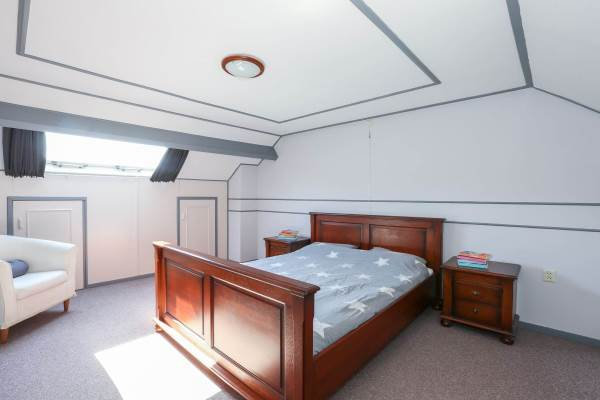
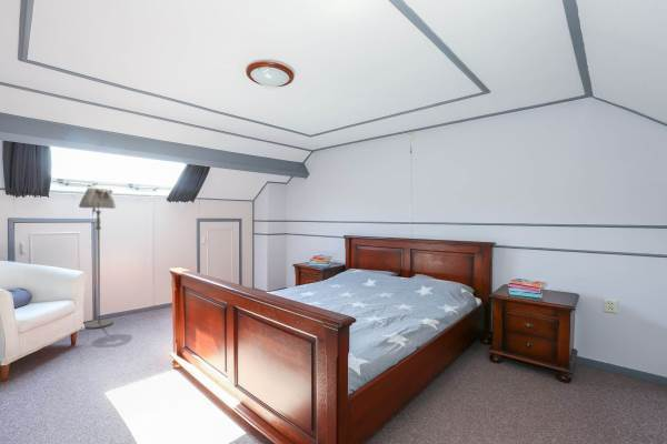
+ floor lamp (98, 256)
